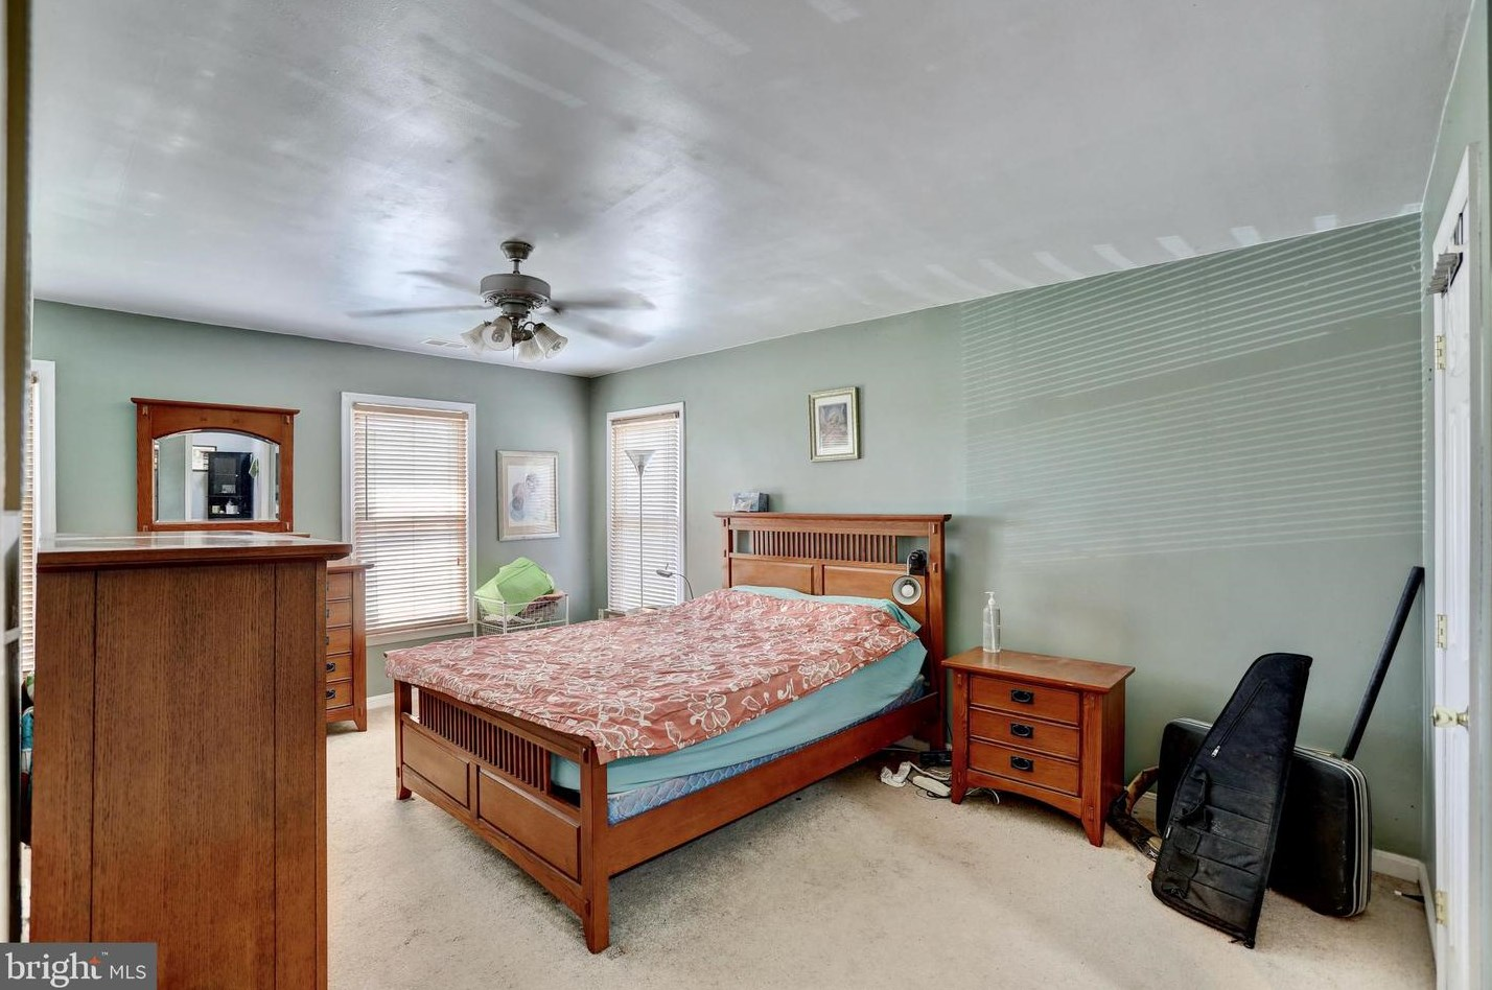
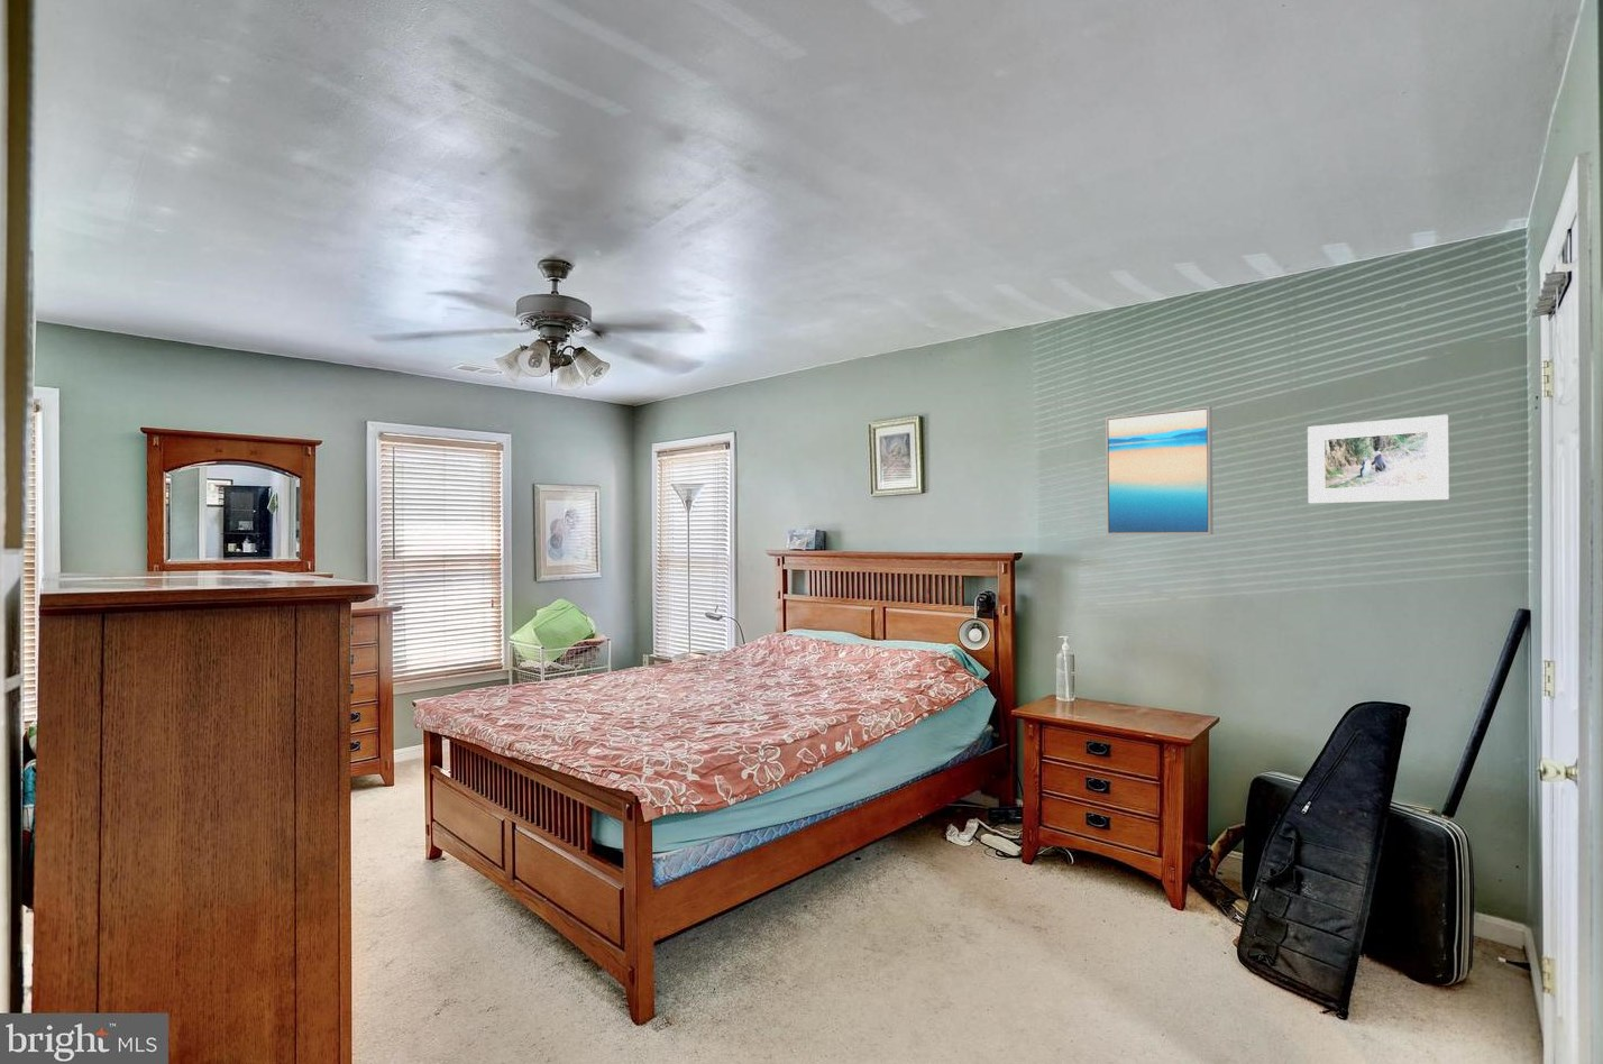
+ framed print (1374, 461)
+ wall art (1157, 473)
